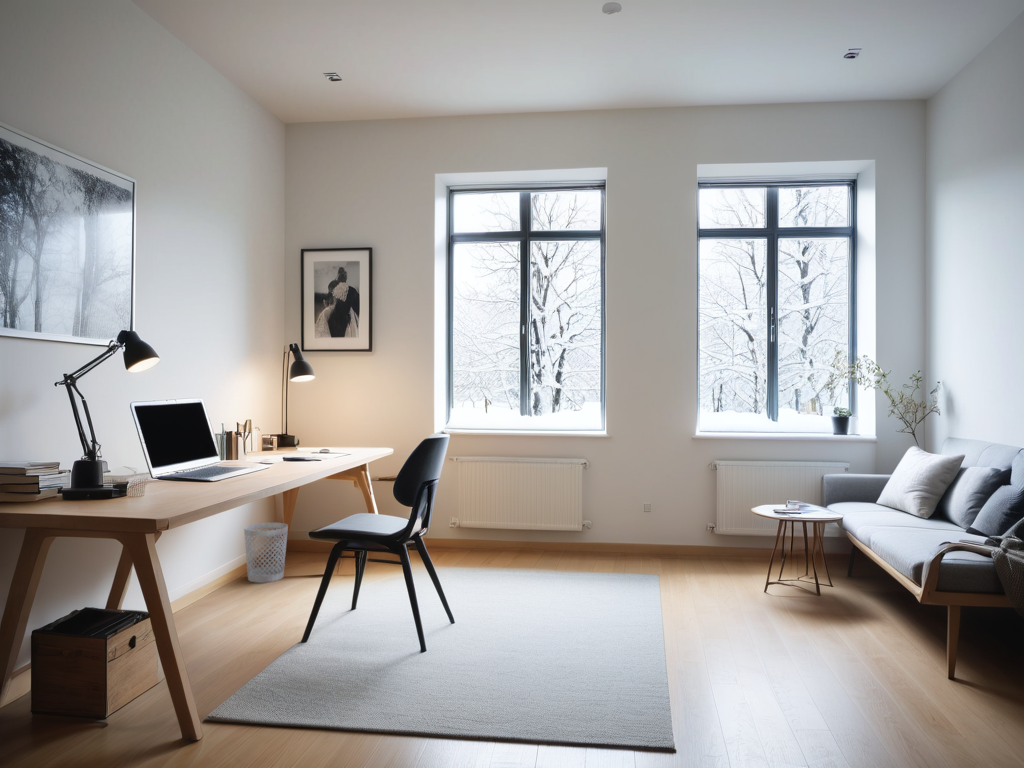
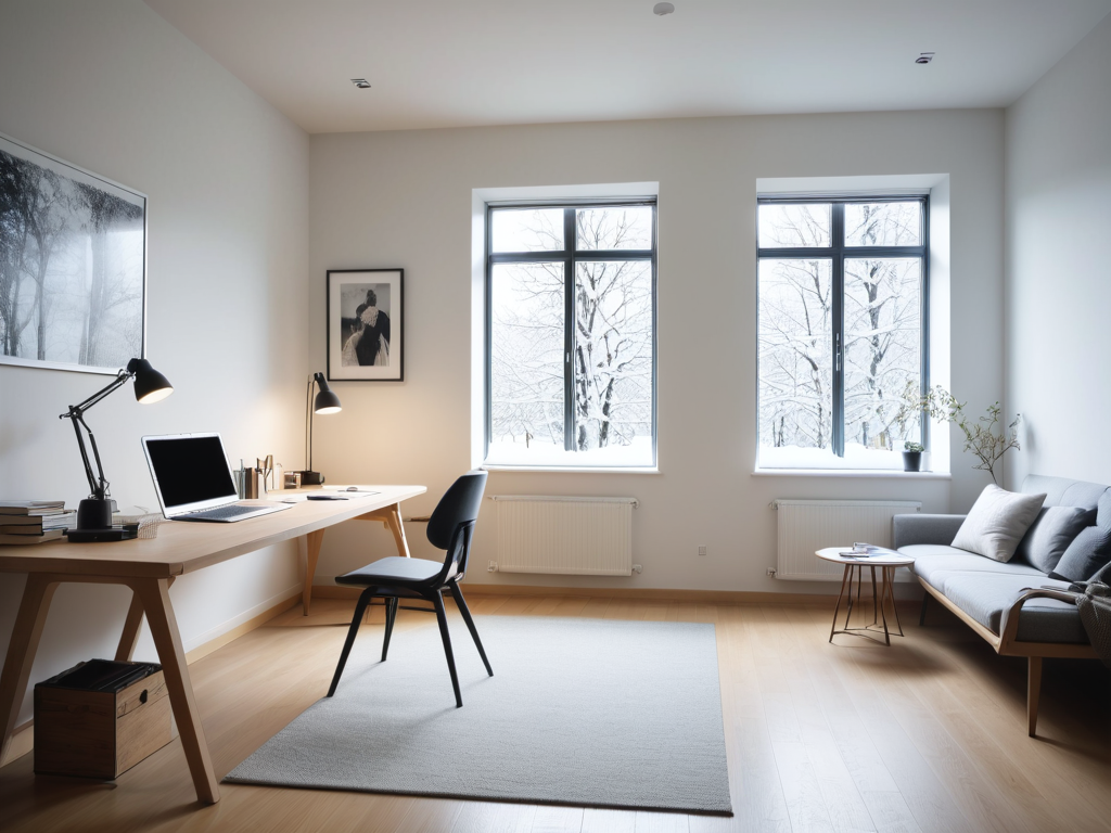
- wastebasket (266, 552)
